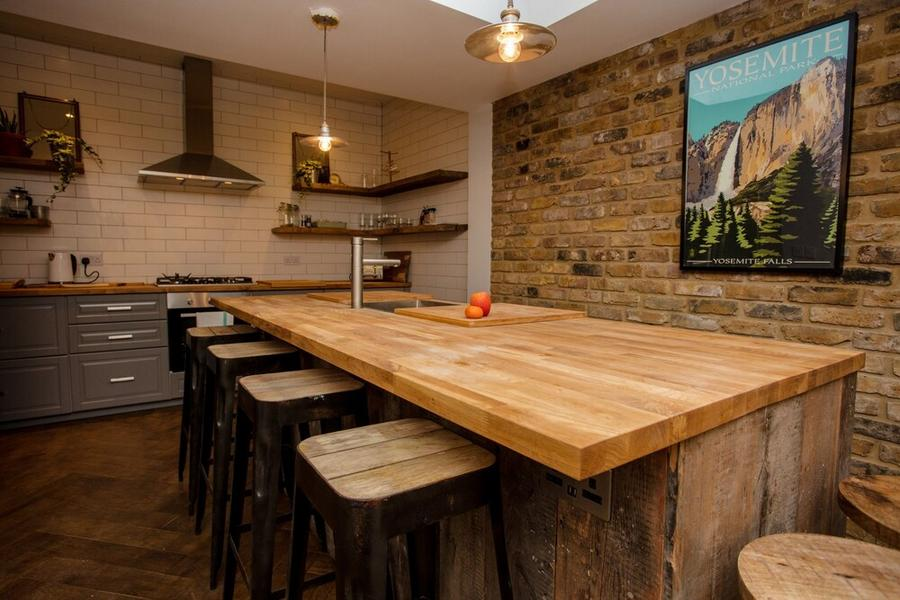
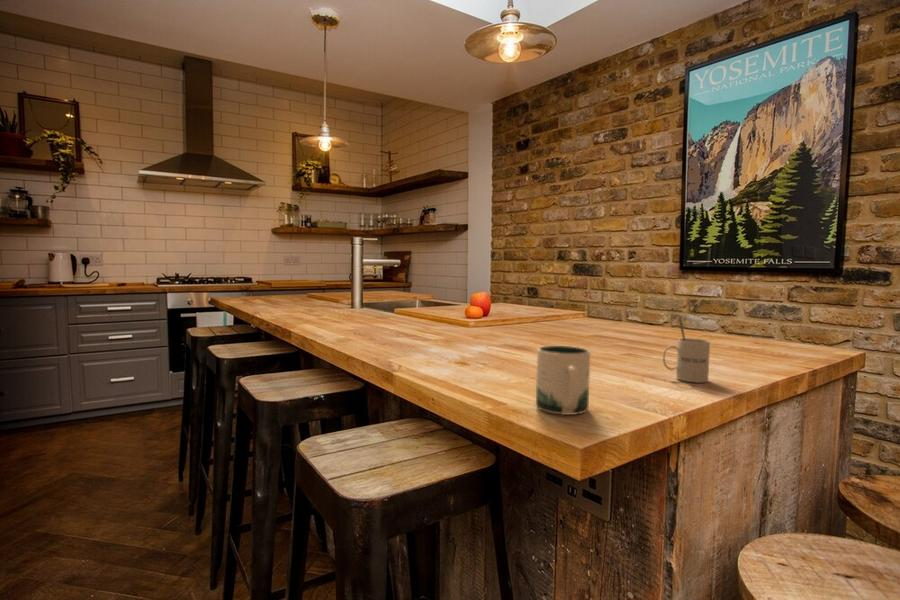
+ mug (685, 348)
+ mug (565, 381)
